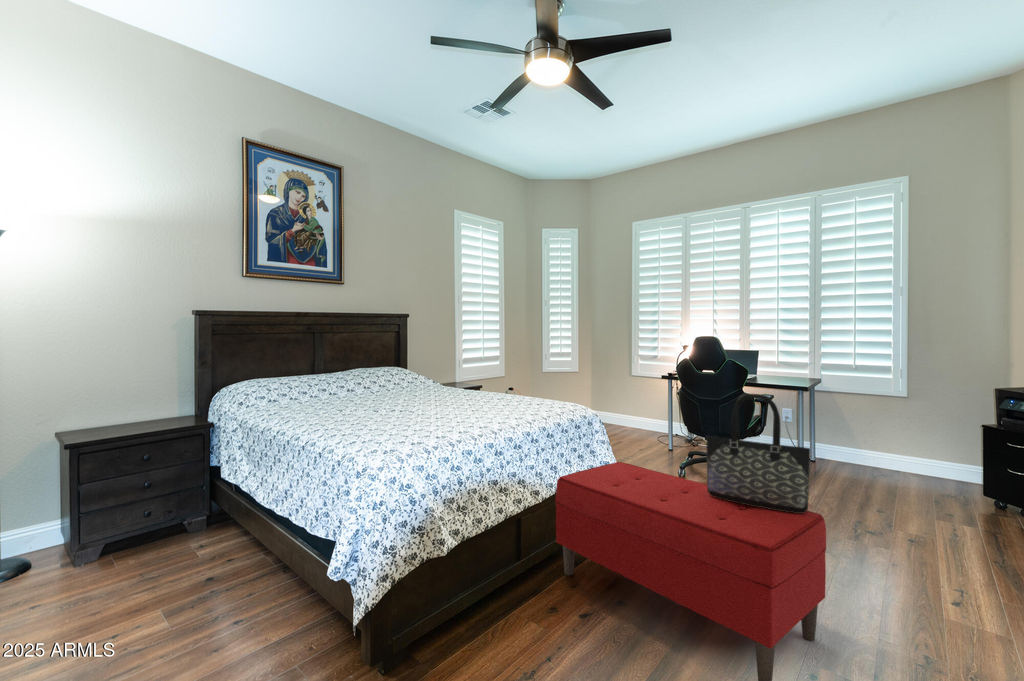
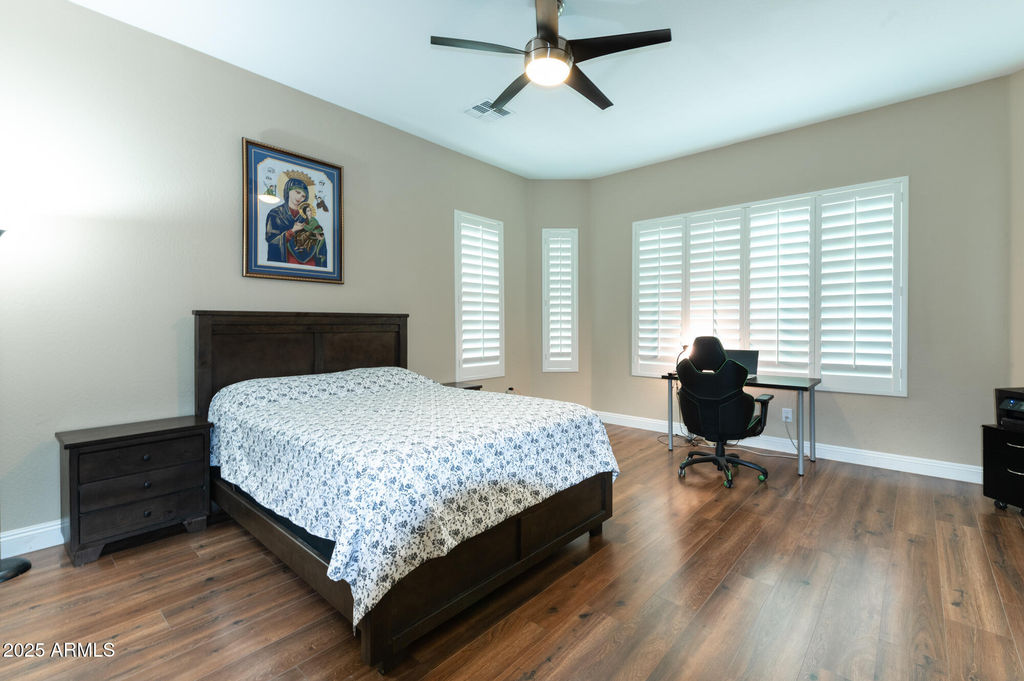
- bench (674, 547)
- tote bag (754, 448)
